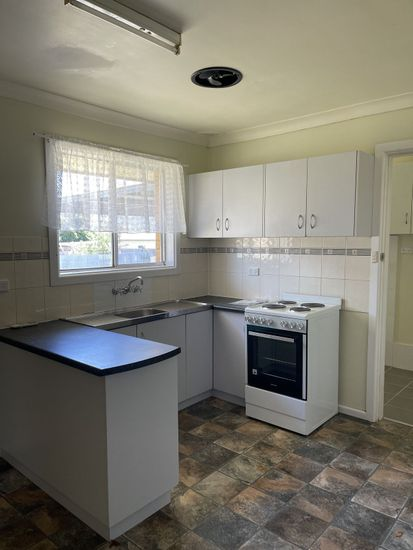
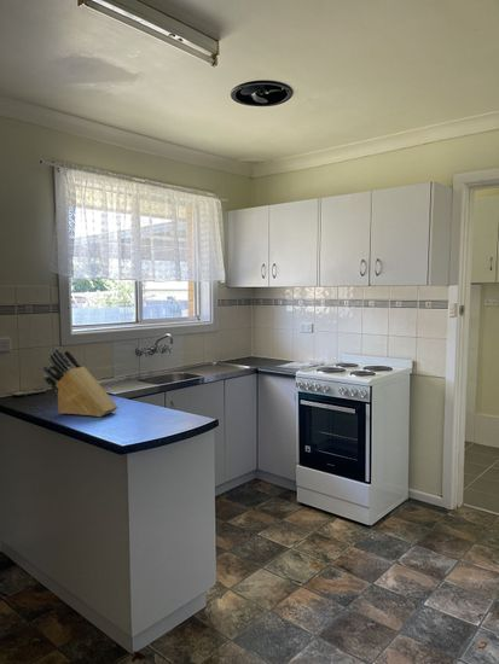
+ knife block (79, 380)
